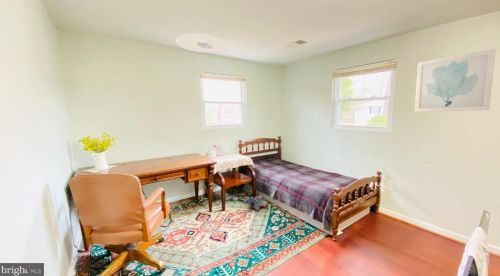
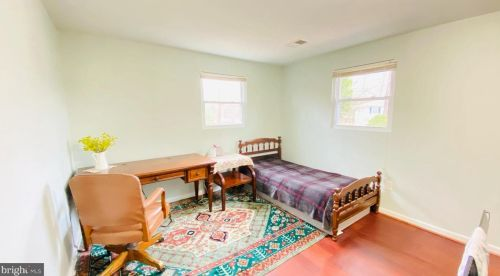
- ceiling light (201, 41)
- wall art (450, 84)
- toy cannon (255, 202)
